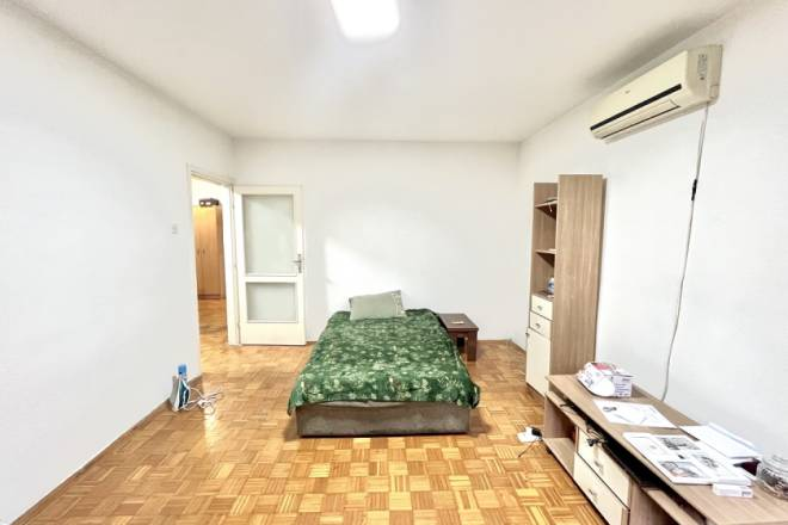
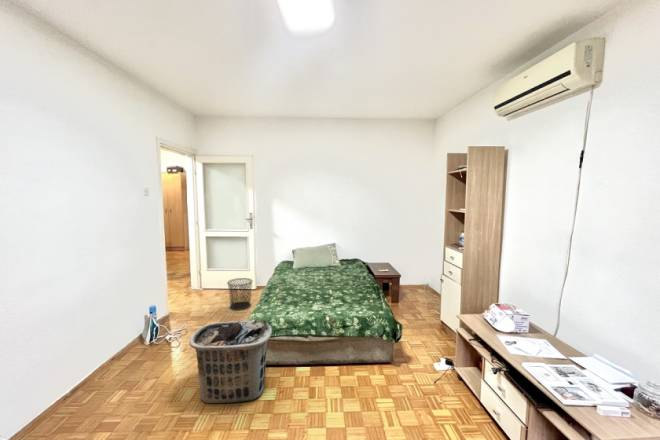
+ waste bin (240, 293)
+ clothes hamper (232, 356)
